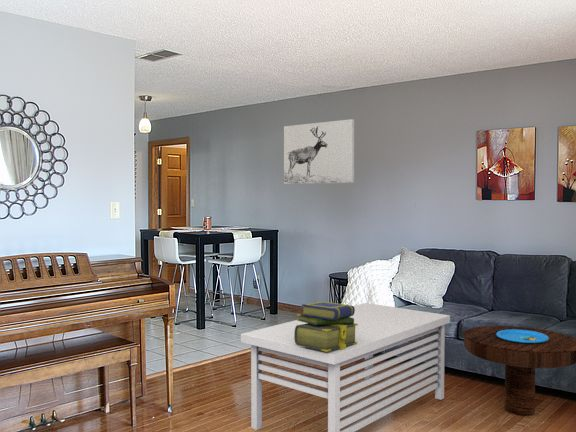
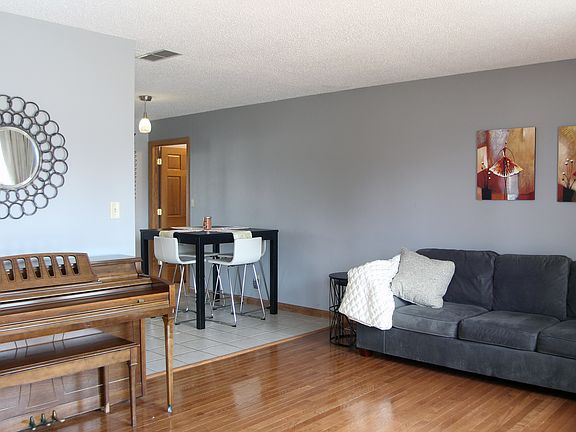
- wall art (317, 153)
- coffee table (352, 368)
- side table (520, 372)
- stack of books (326, 323)
